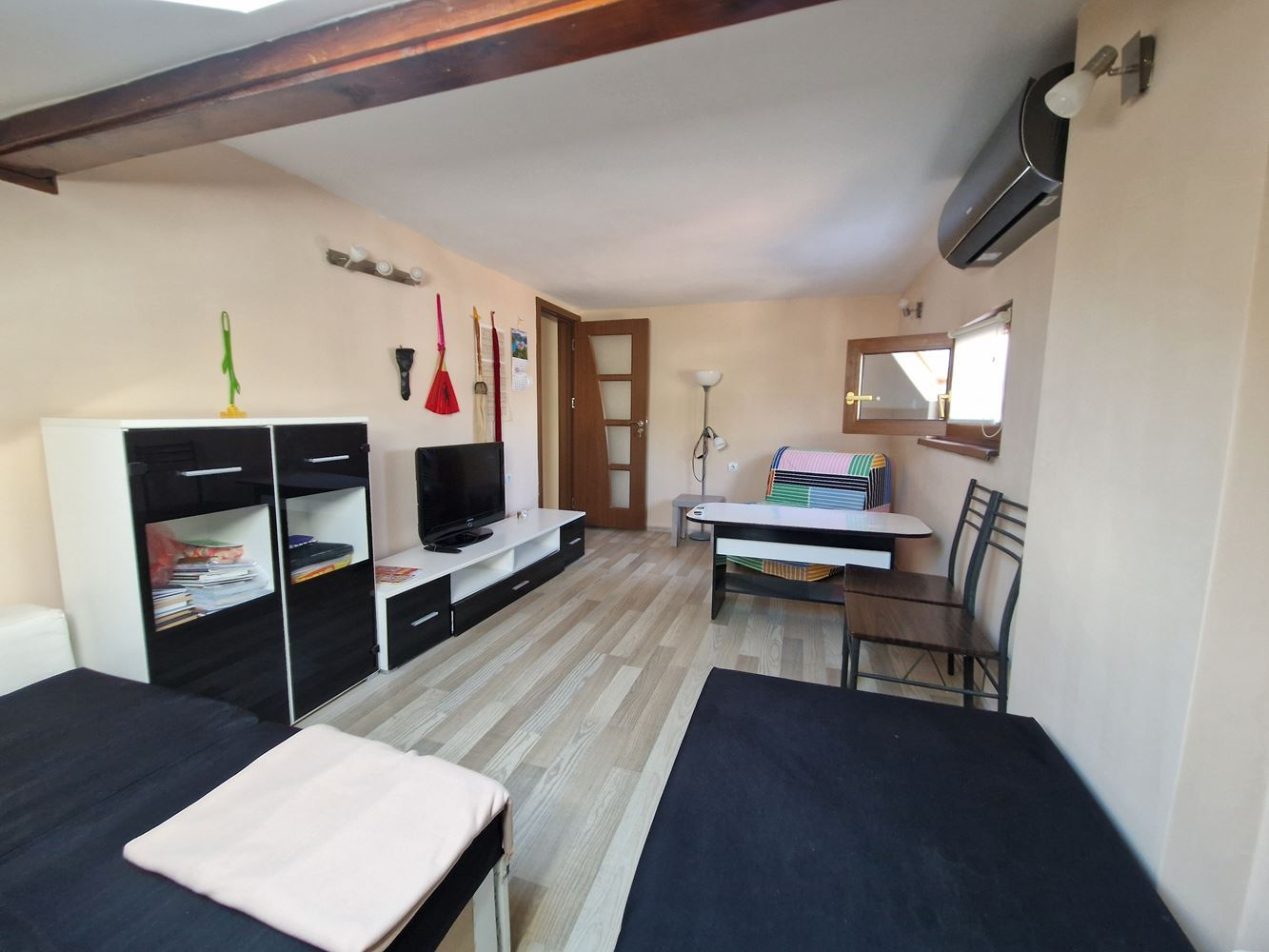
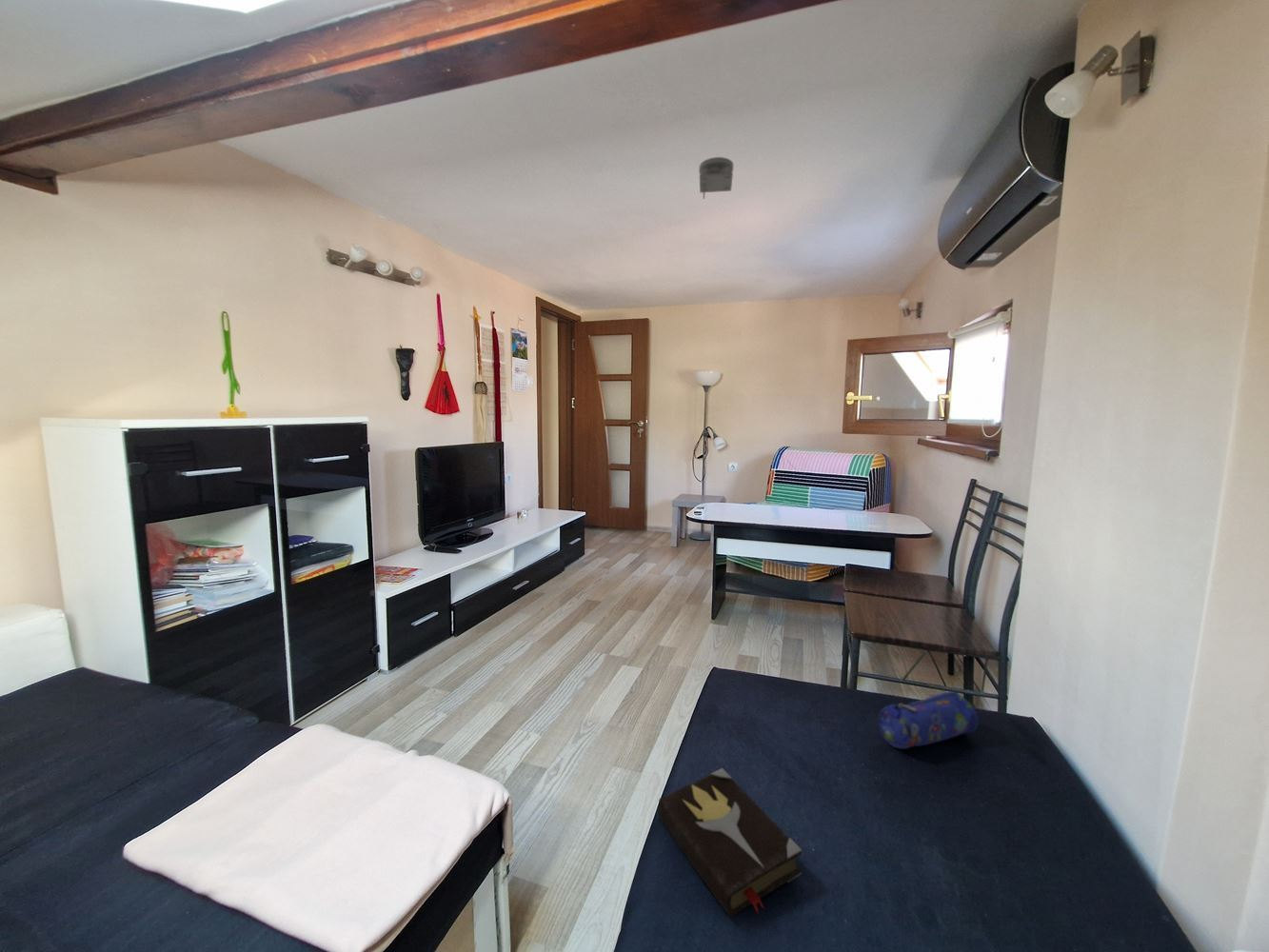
+ hardback book (725, 831)
+ smoke detector (715, 181)
+ pencil case (927, 718)
